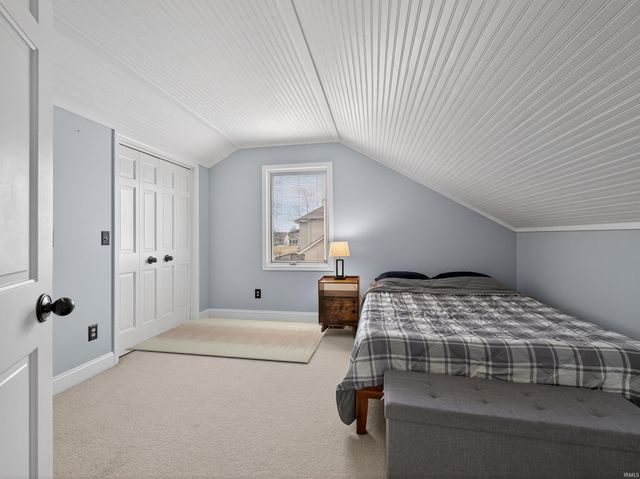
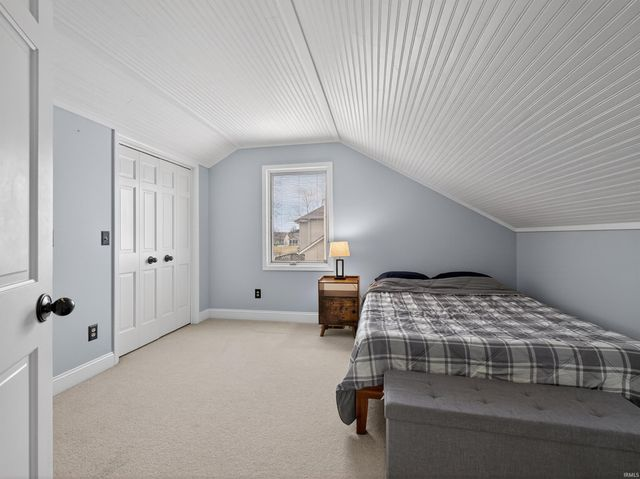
- rug (237, 334)
